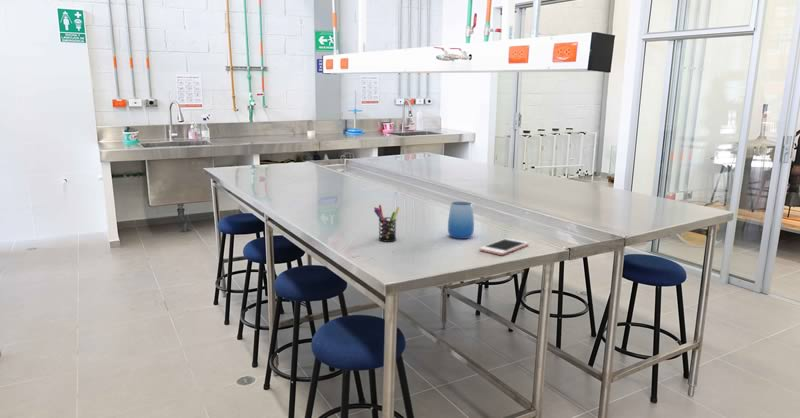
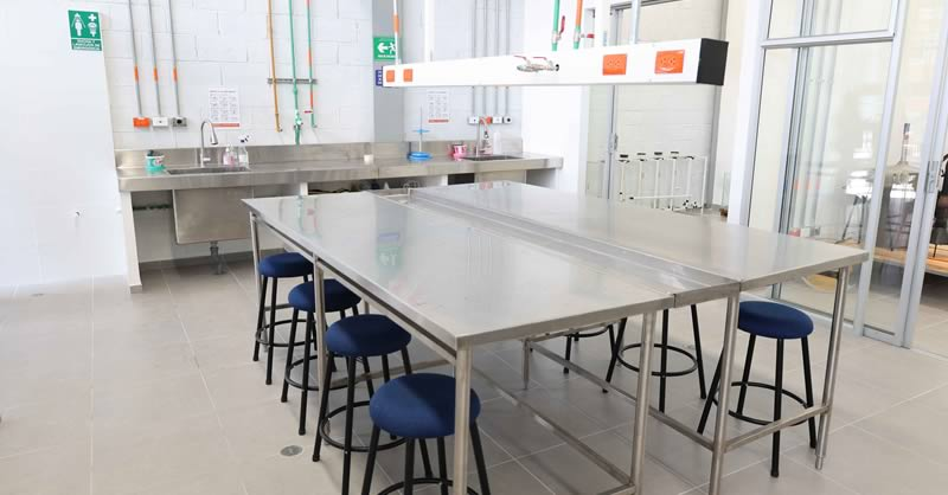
- cell phone (504, 246)
- cup (461, 220)
- pen holder (387, 222)
